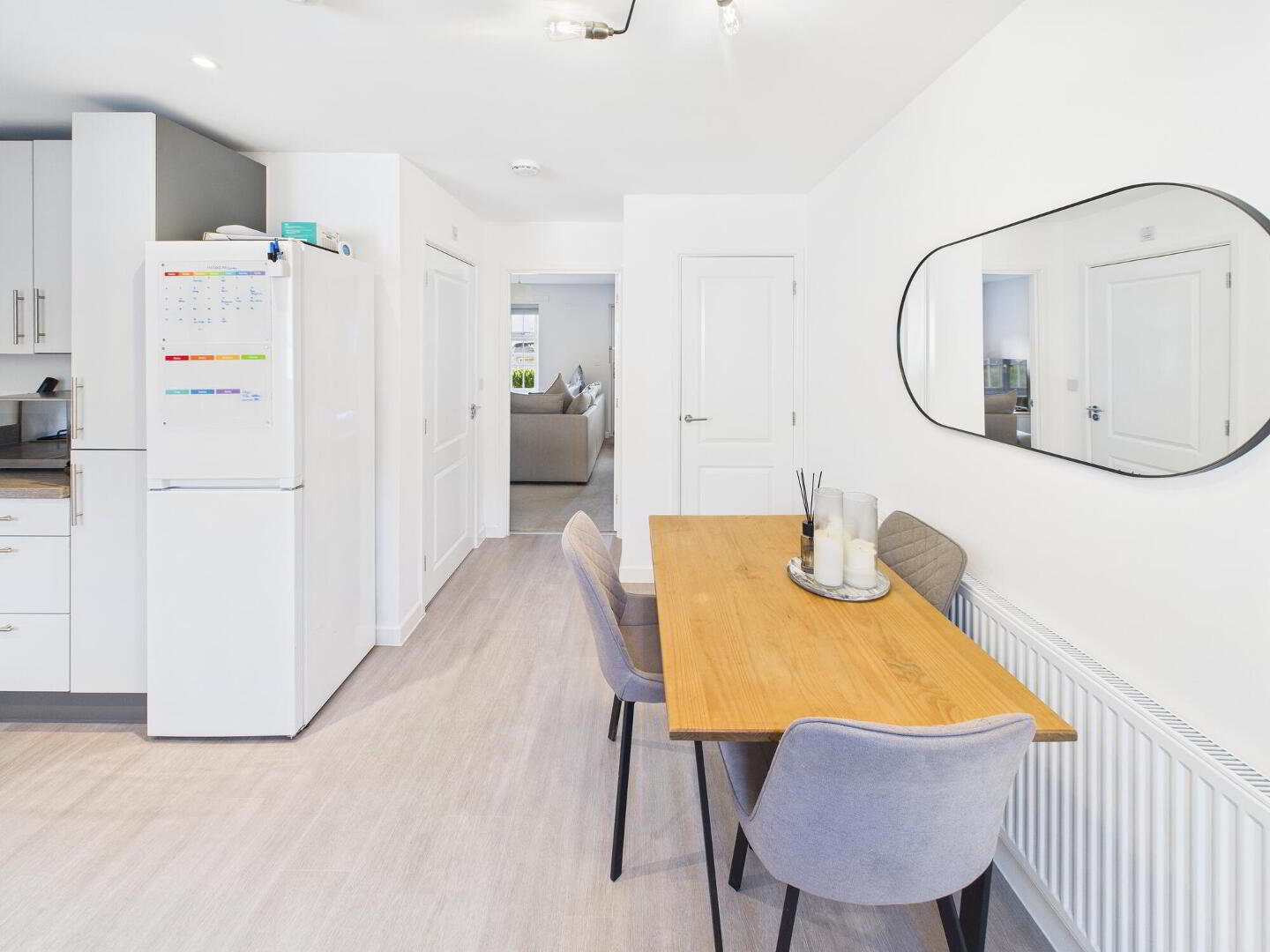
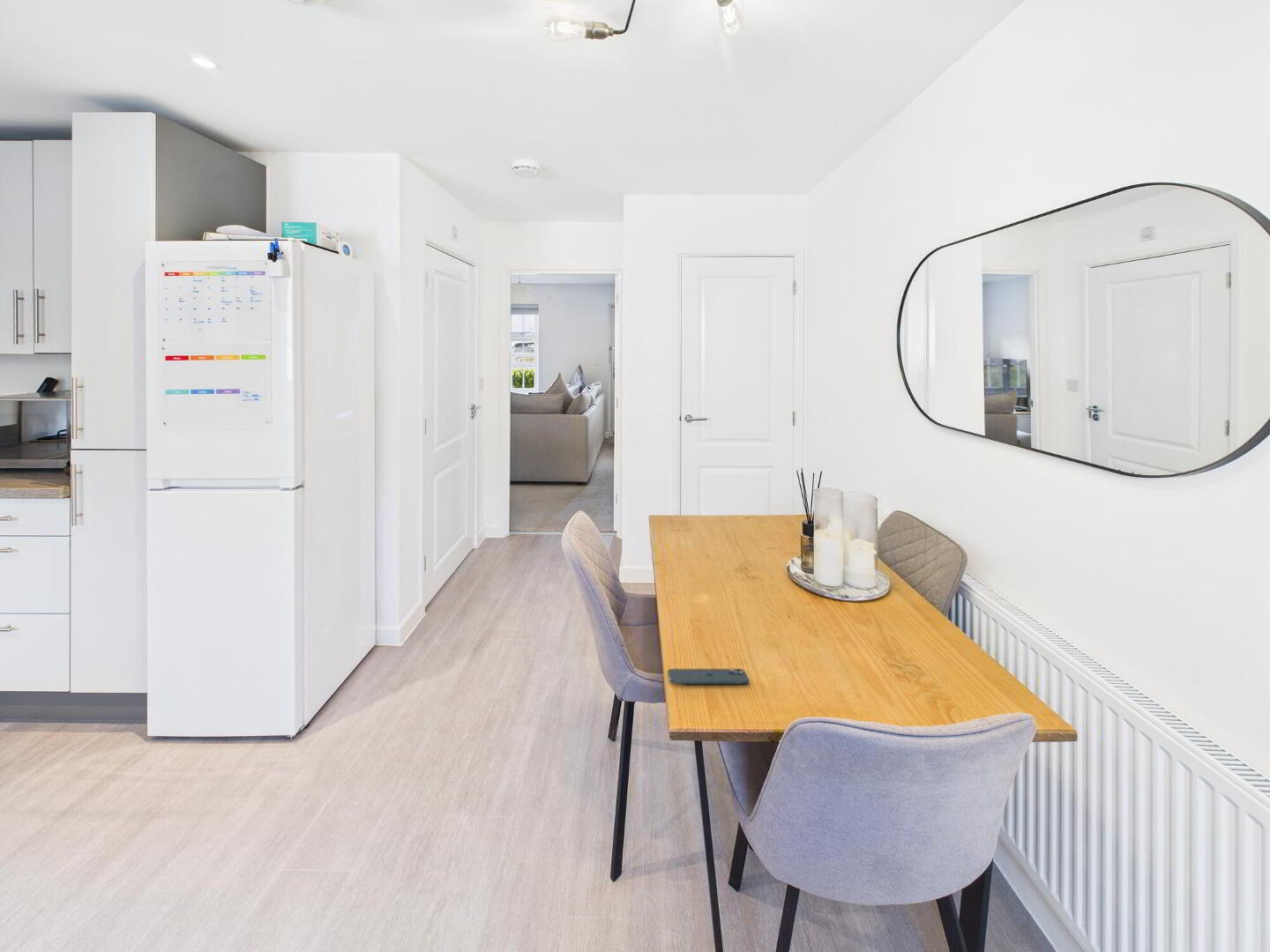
+ smartphone (707, 675)
